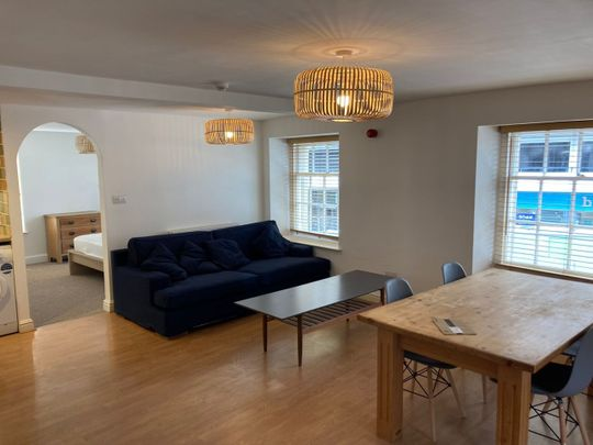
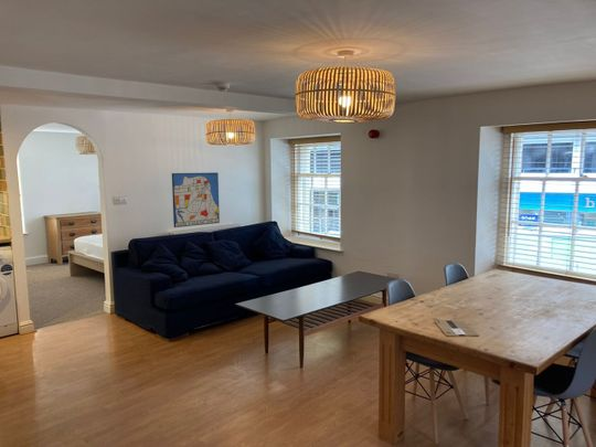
+ wall art (196, 199)
